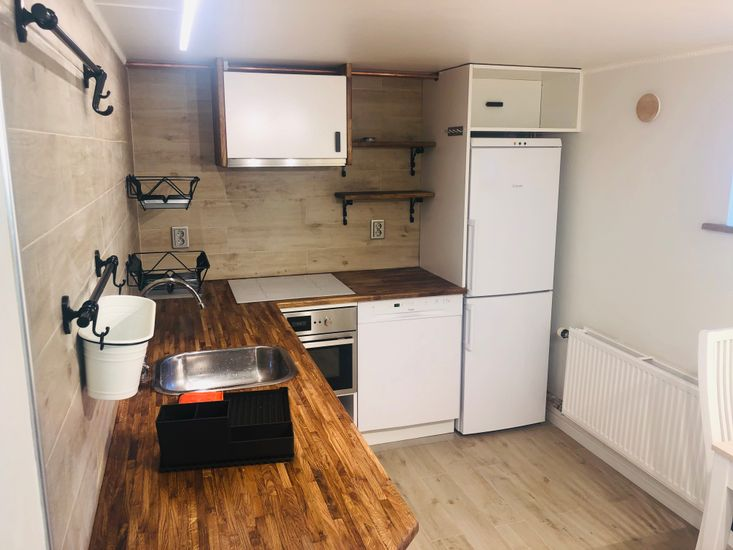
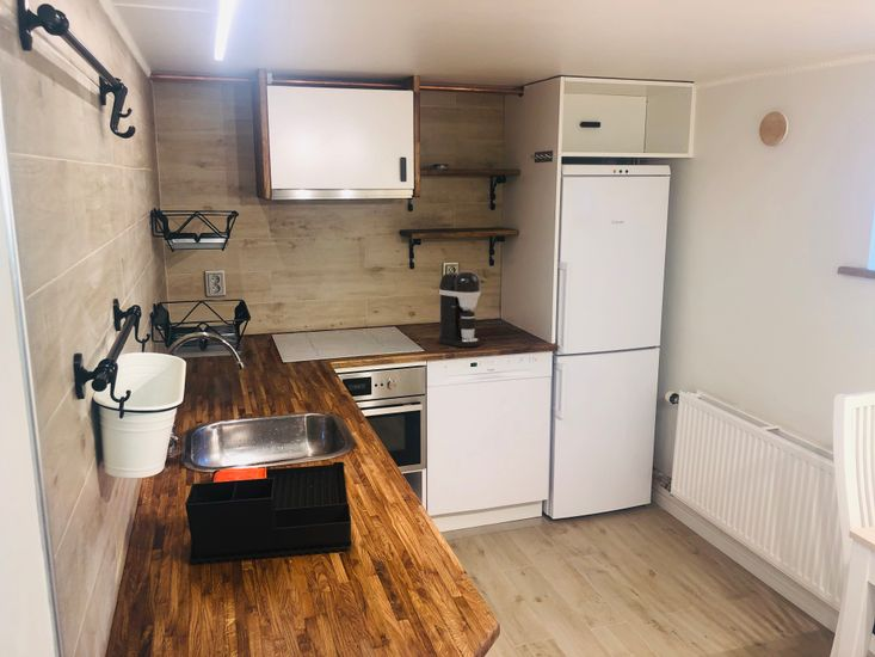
+ coffee maker (458, 307)
